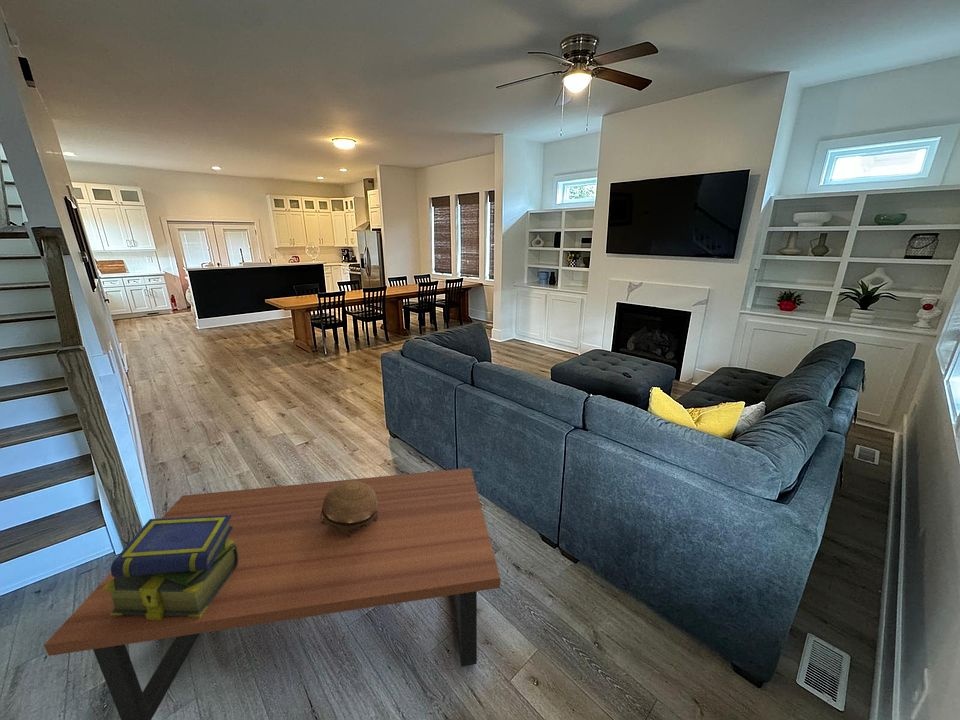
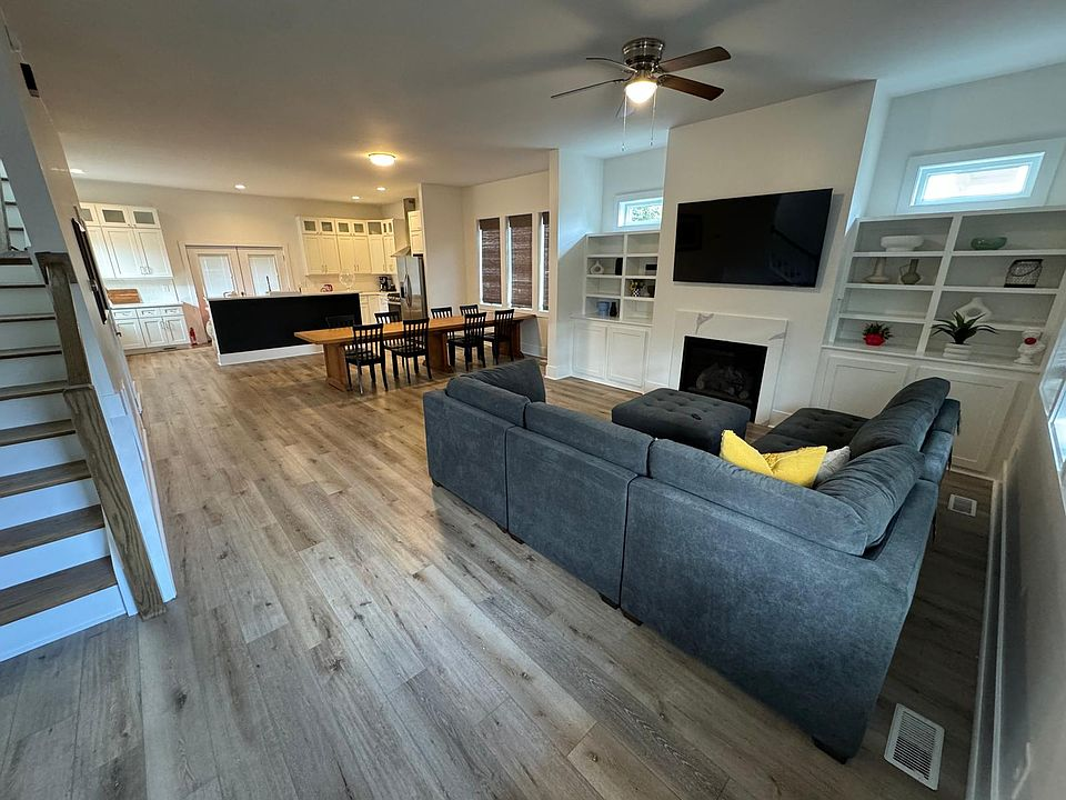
- stack of books (179, 559)
- decorative bowl (349, 502)
- coffee table (325, 575)
